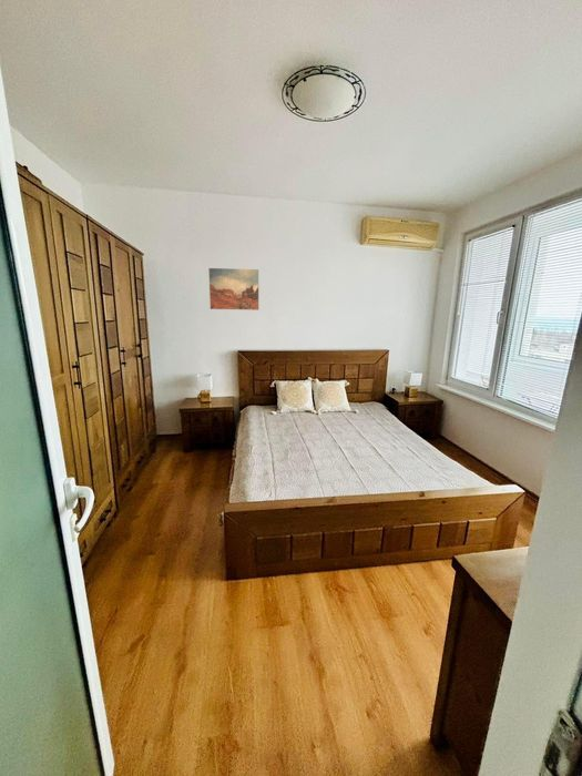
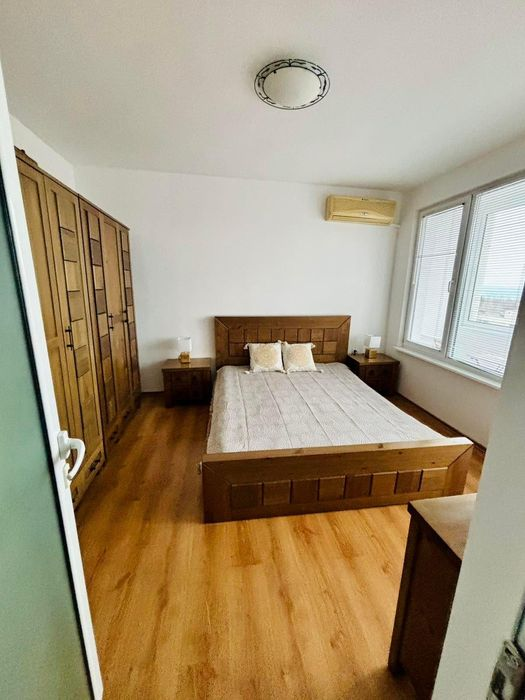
- wall art (234, 289)
